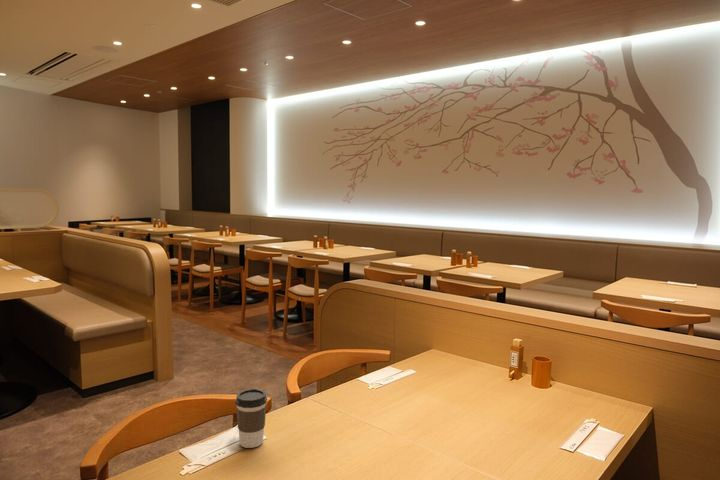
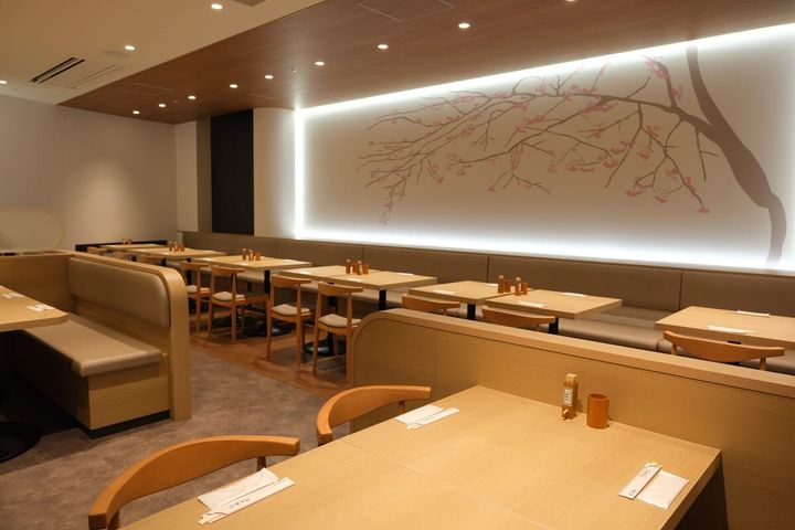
- coffee cup (251, 418)
